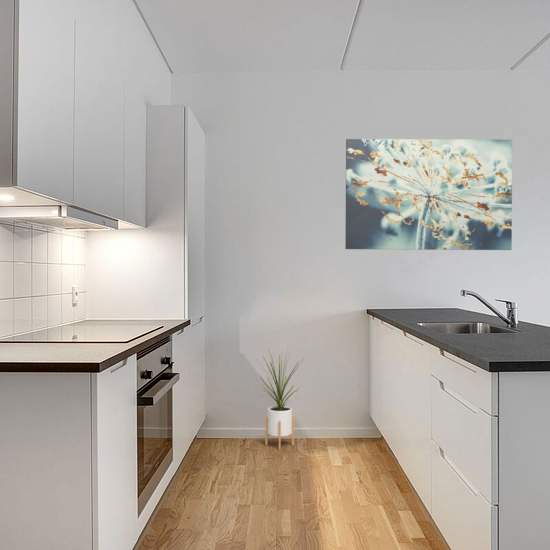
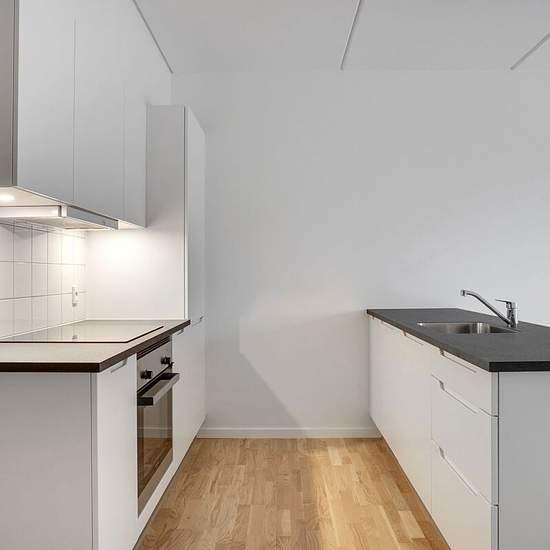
- wall art (428, 194)
- house plant (280, 396)
